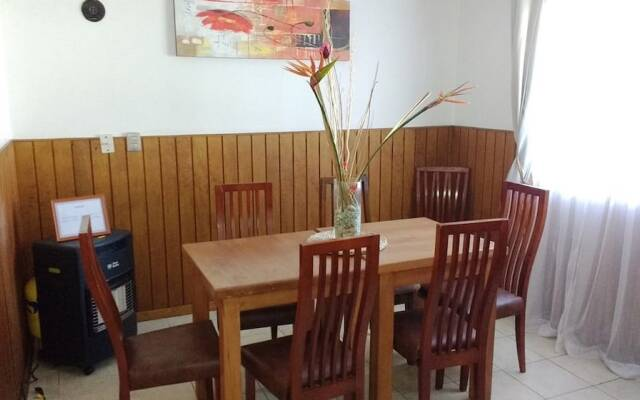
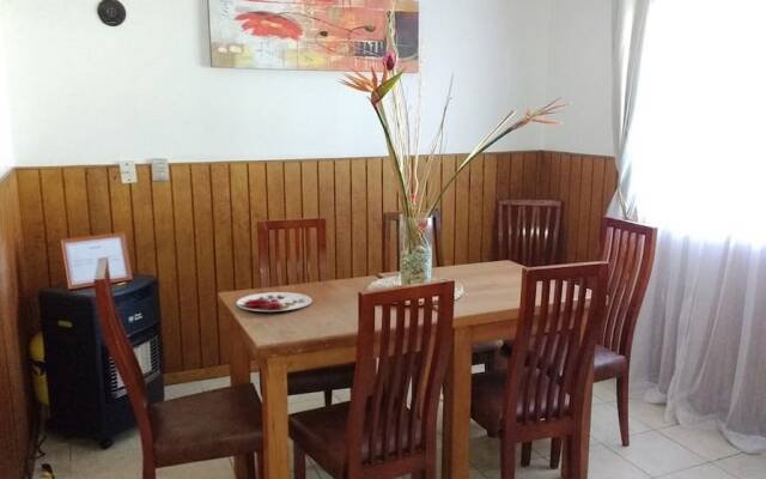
+ plate (274, 301)
